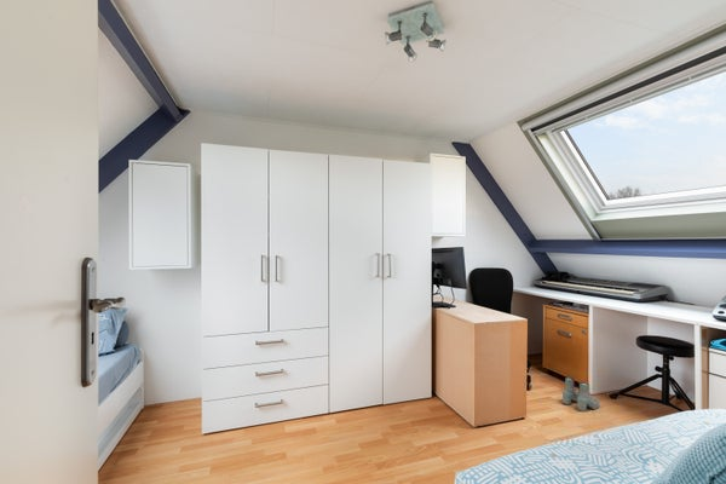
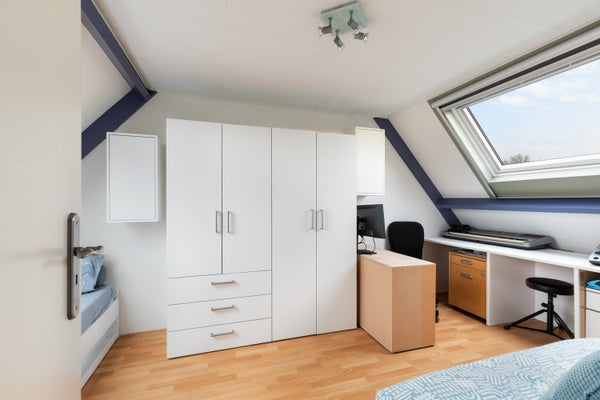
- boots (580, 391)
